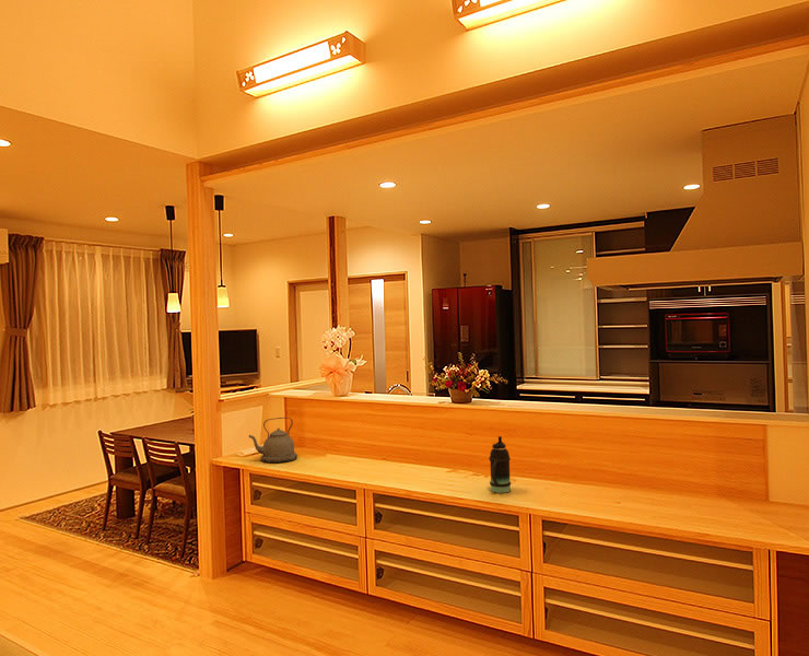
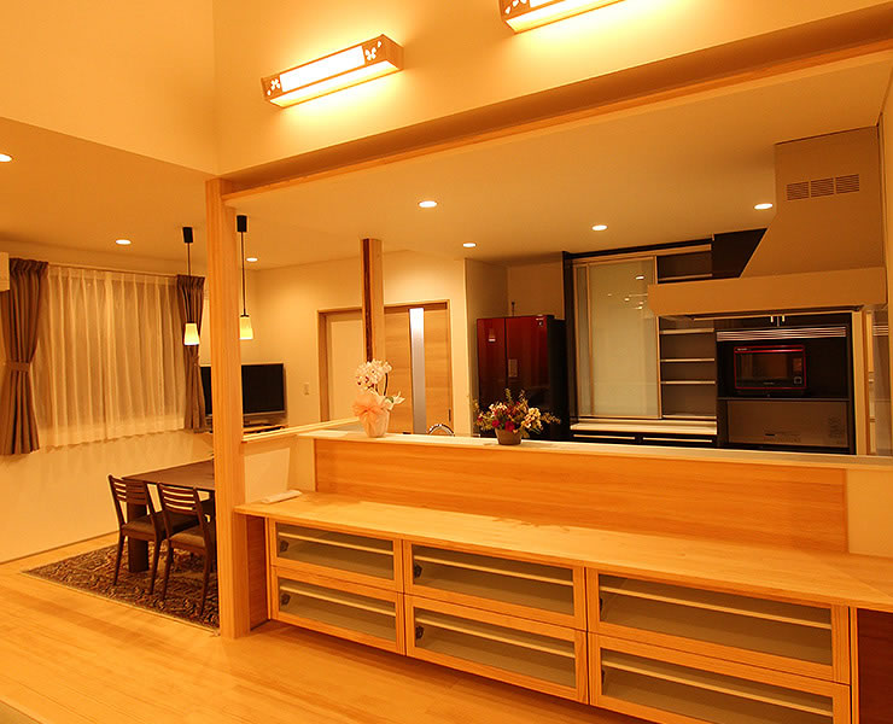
- kettle (275, 438)
- bottle (497, 465)
